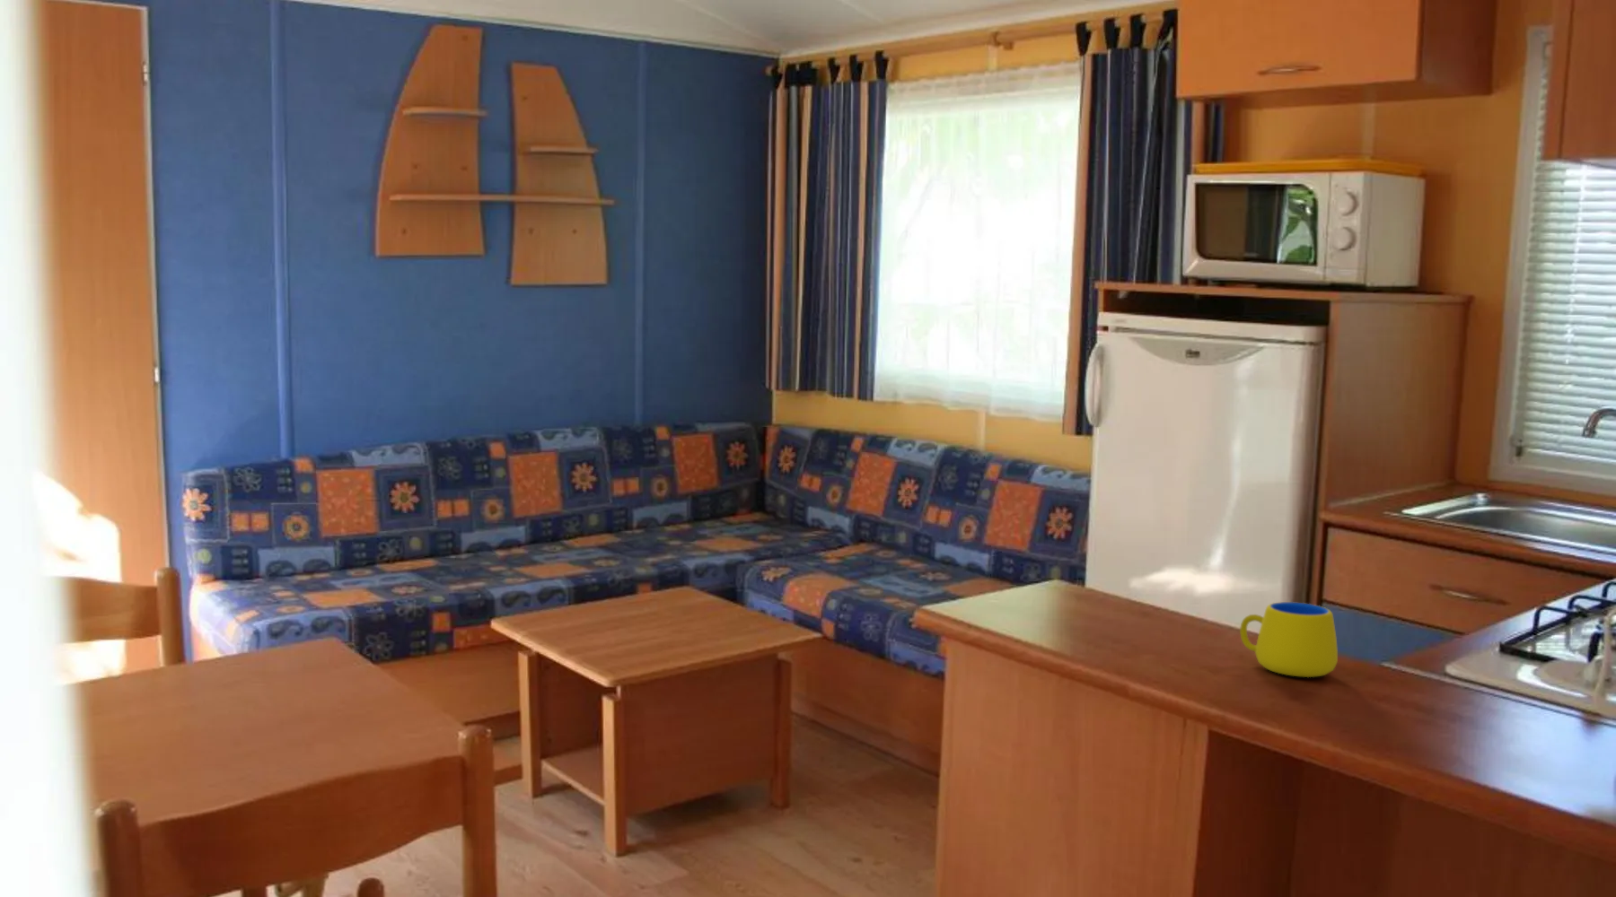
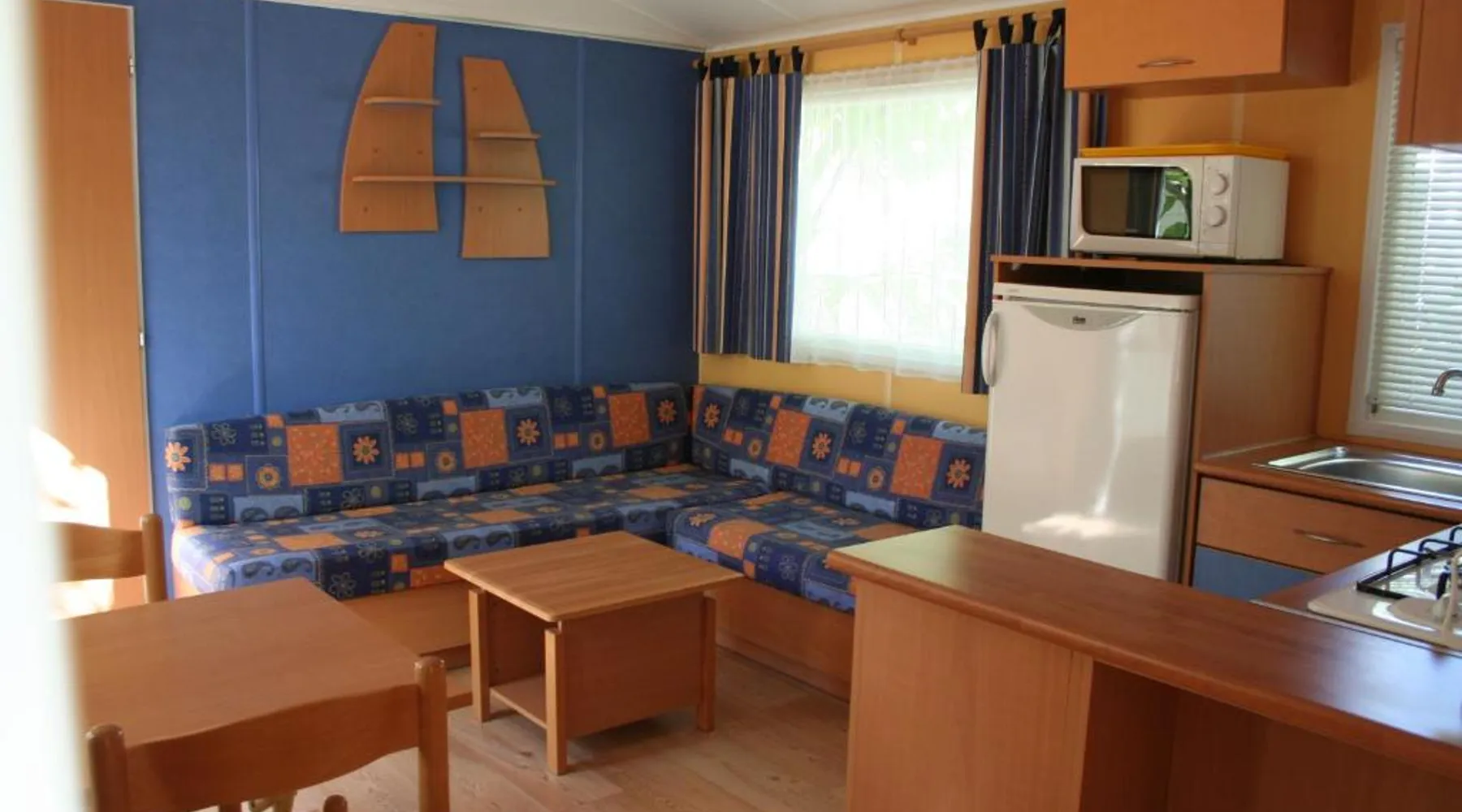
- mug (1286, 636)
